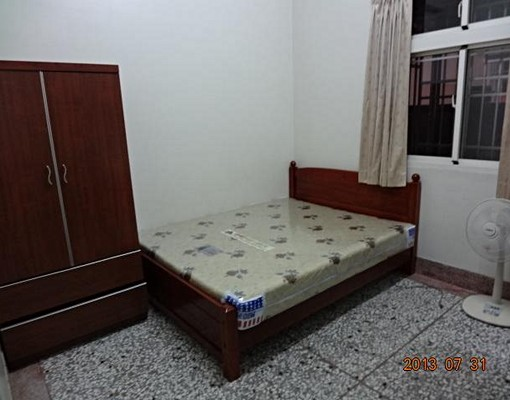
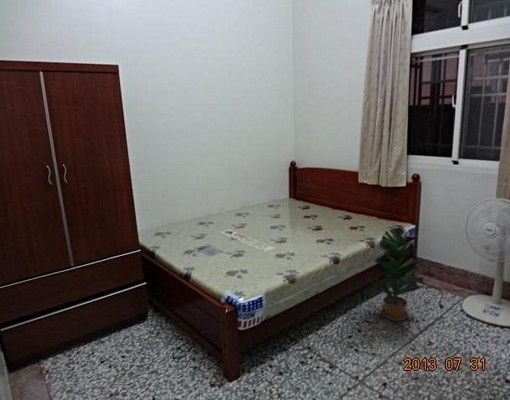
+ potted plant (400, 276)
